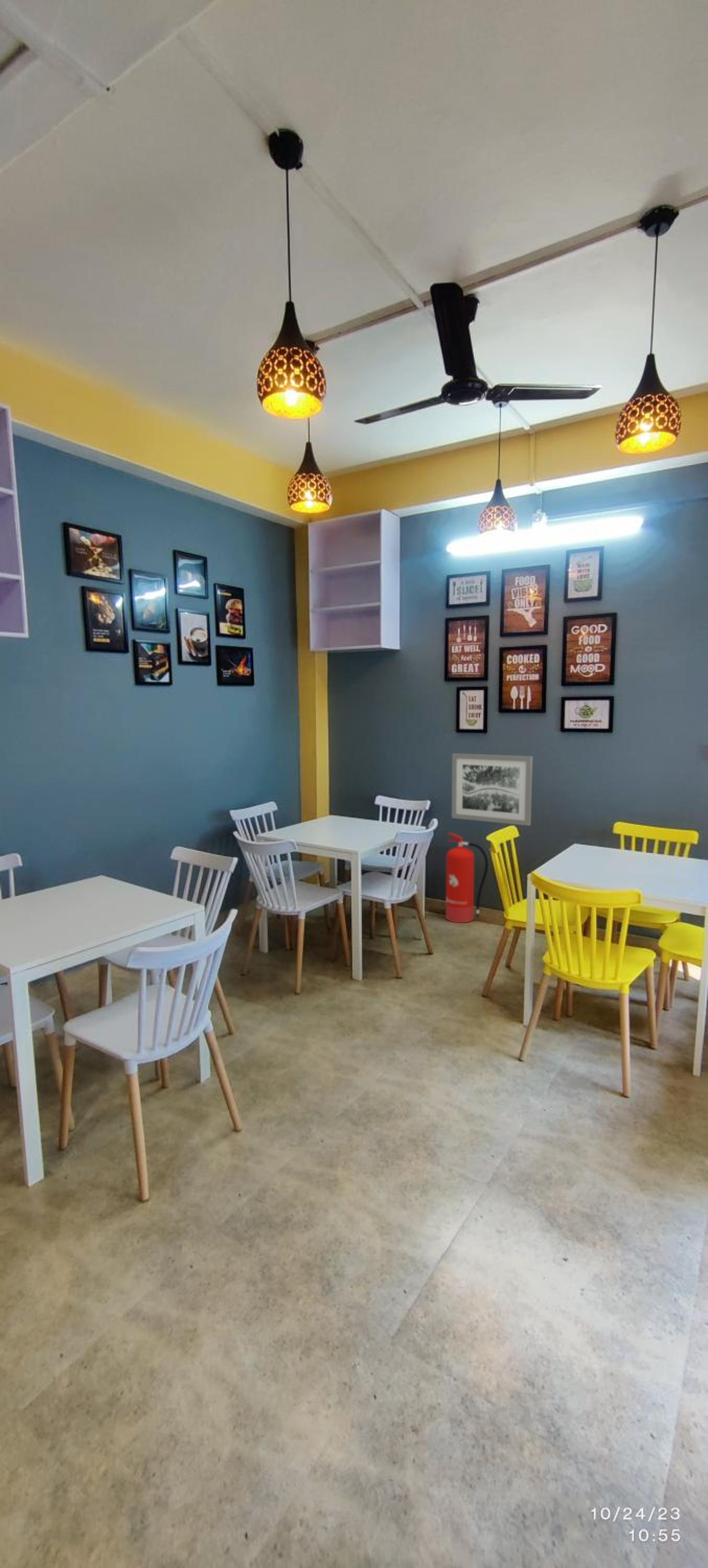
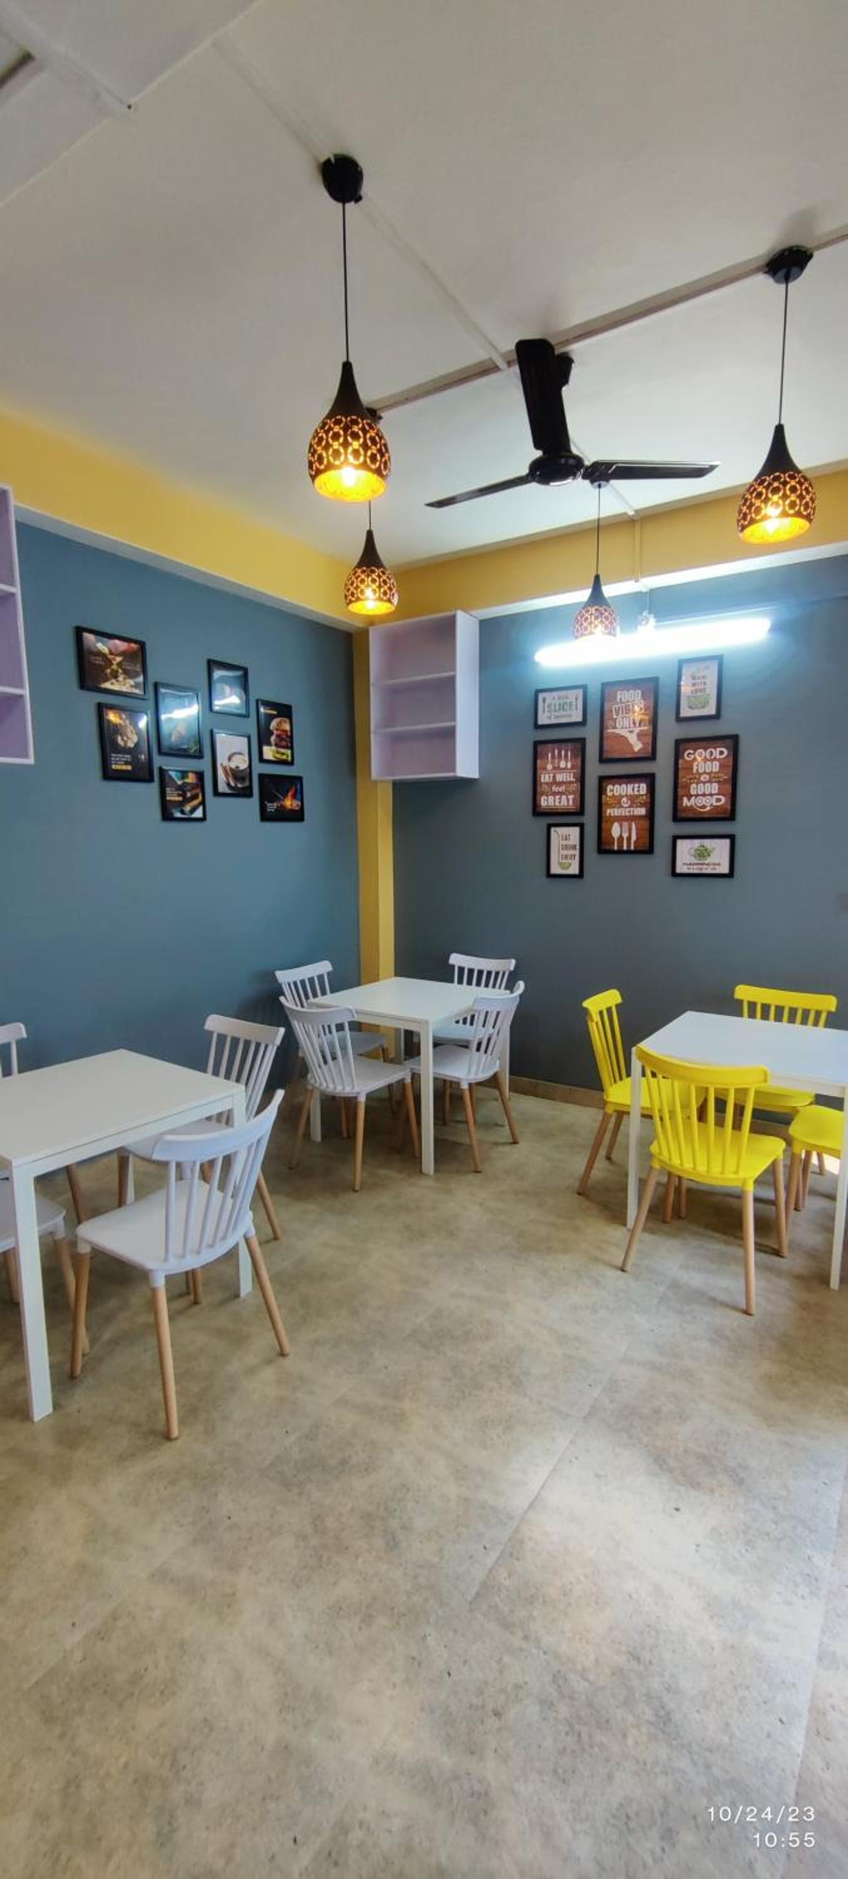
- wall art (490, 788)
- fire extinguisher (467, 878)
